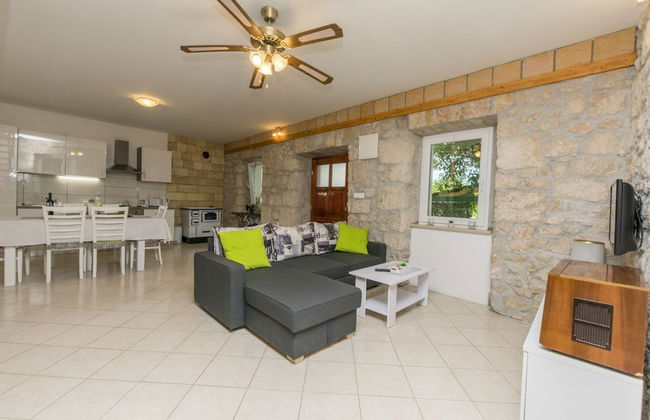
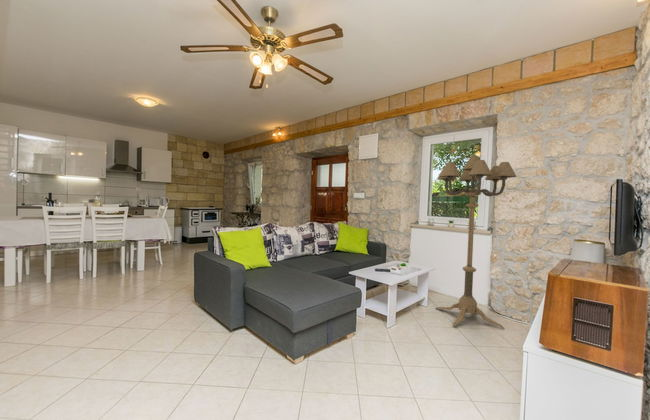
+ floor lamp (470, 237)
